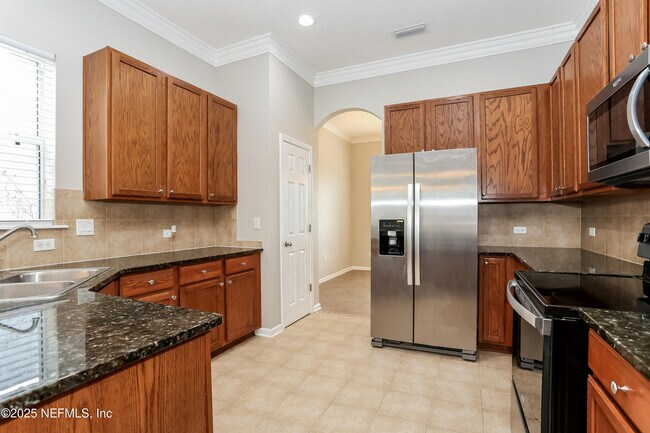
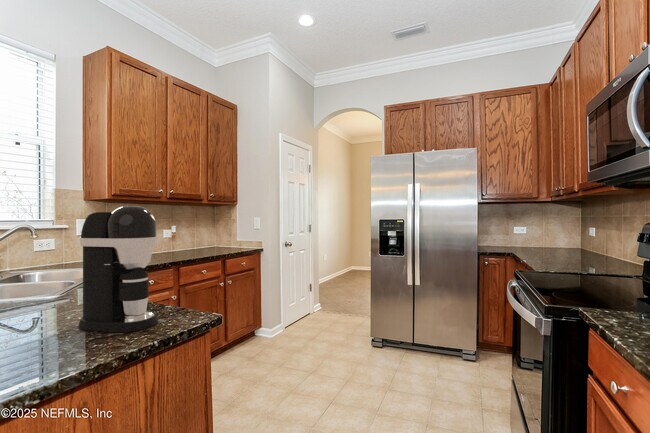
+ coffee maker (119, 264)
